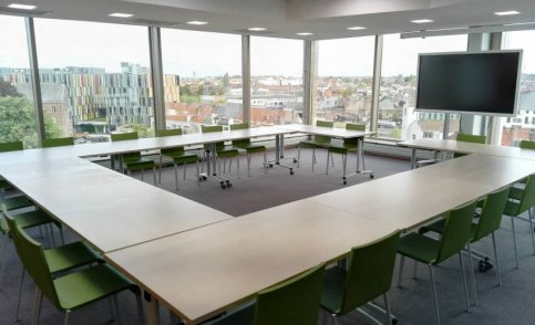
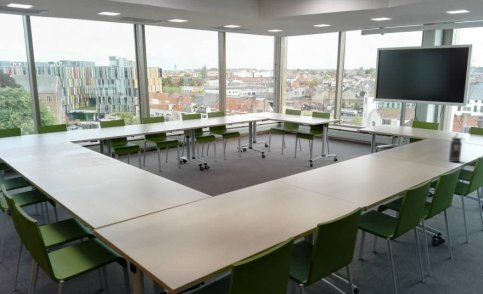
+ thermos bottle (456, 147)
